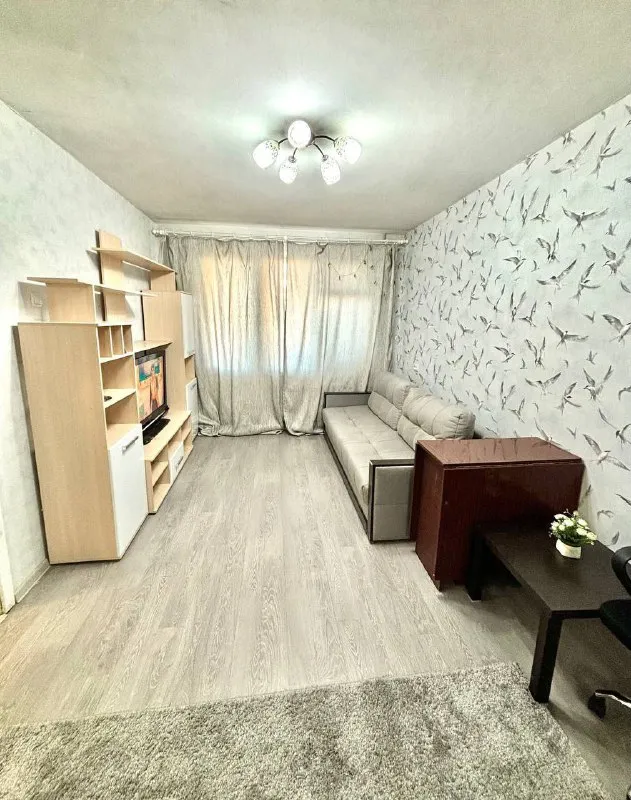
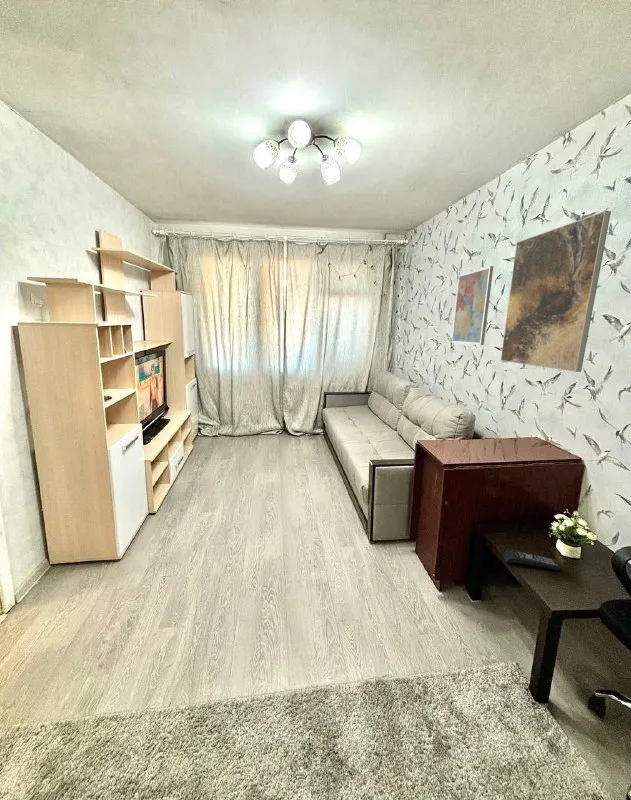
+ remote control (531, 559)
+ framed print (545, 299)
+ wall art (470, 308)
